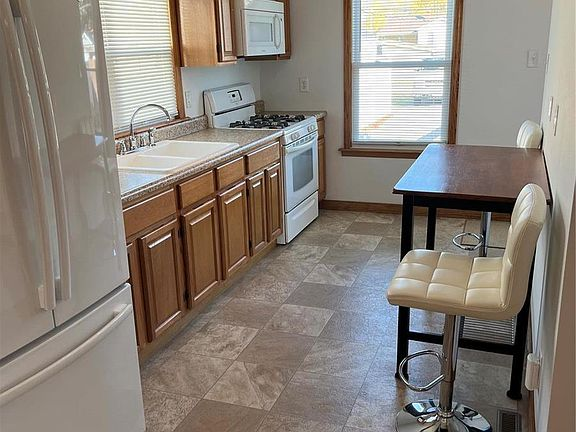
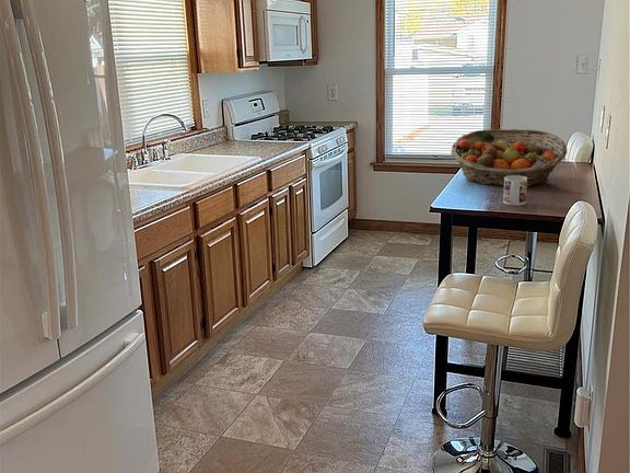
+ mug (514, 191)
+ fruit basket (506, 157)
